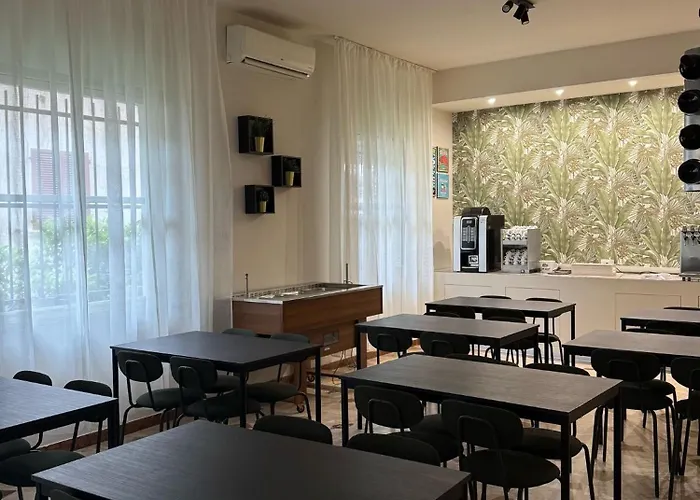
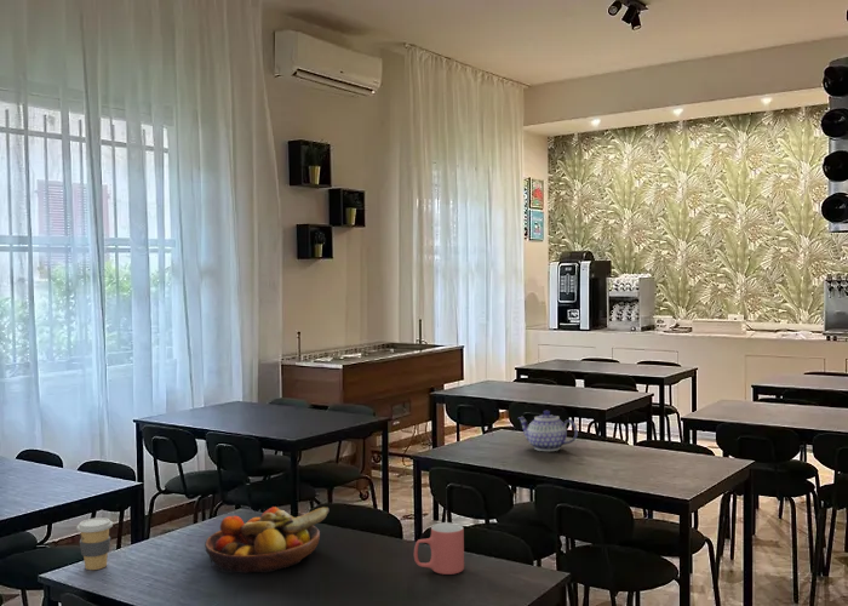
+ mug (439, 548)
+ teapot (546, 429)
+ coffee cup (94, 543)
+ fruit bowl (264, 531)
